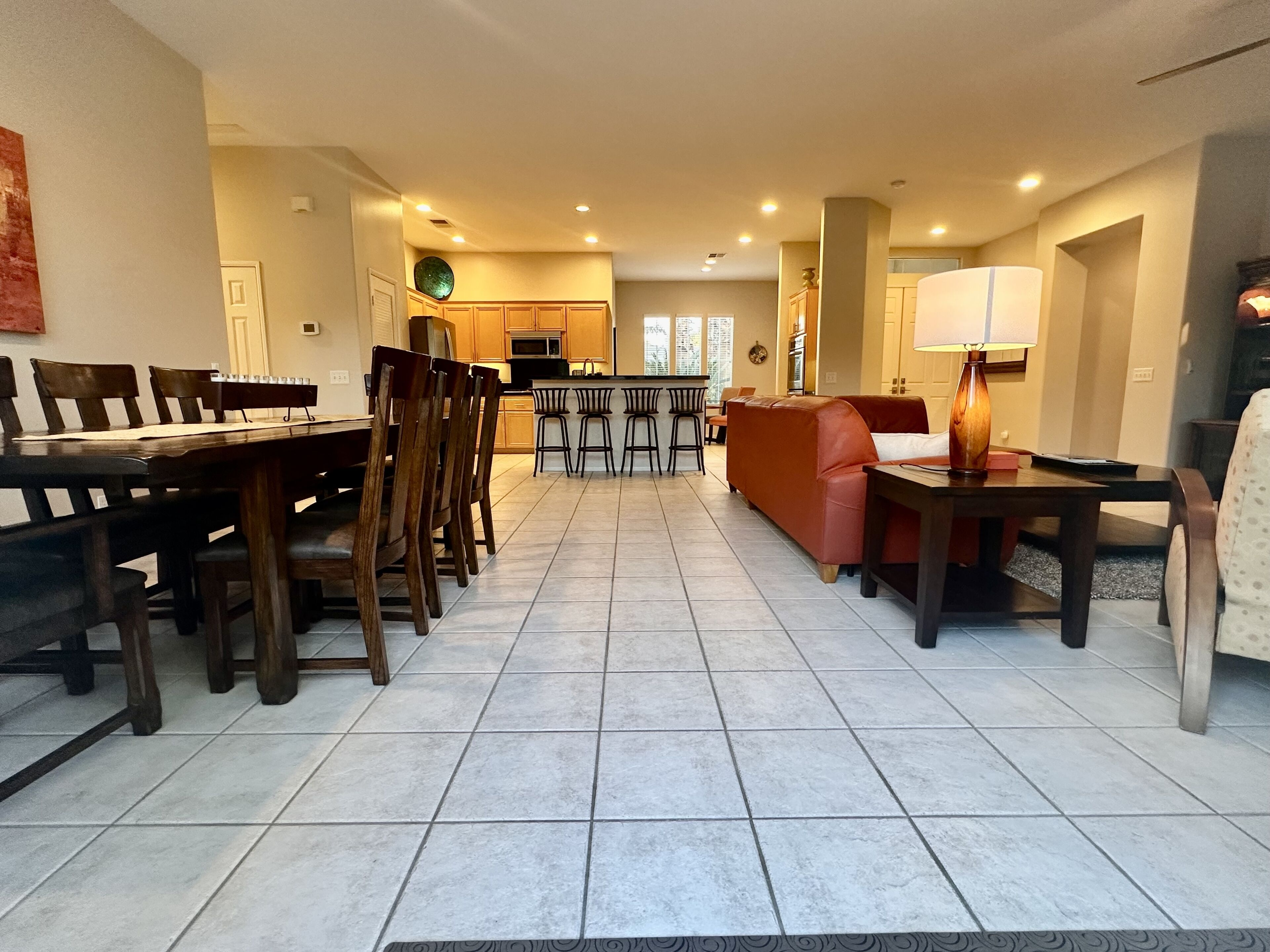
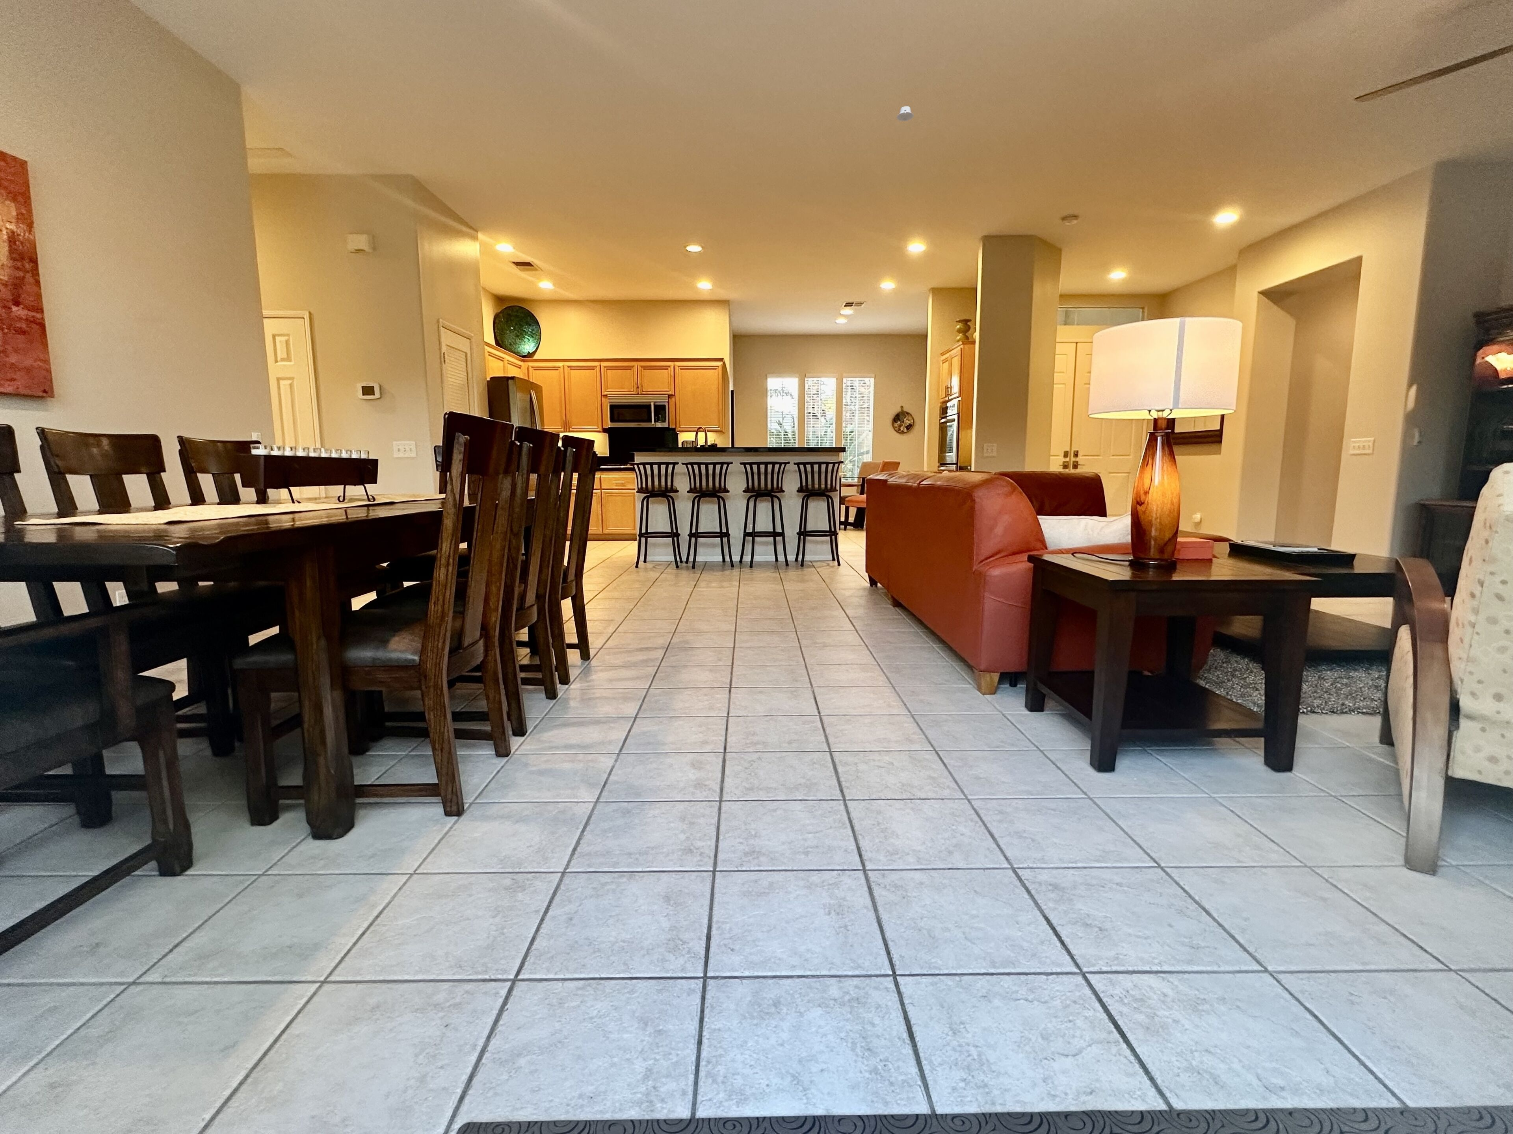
+ recessed light (905, 113)
